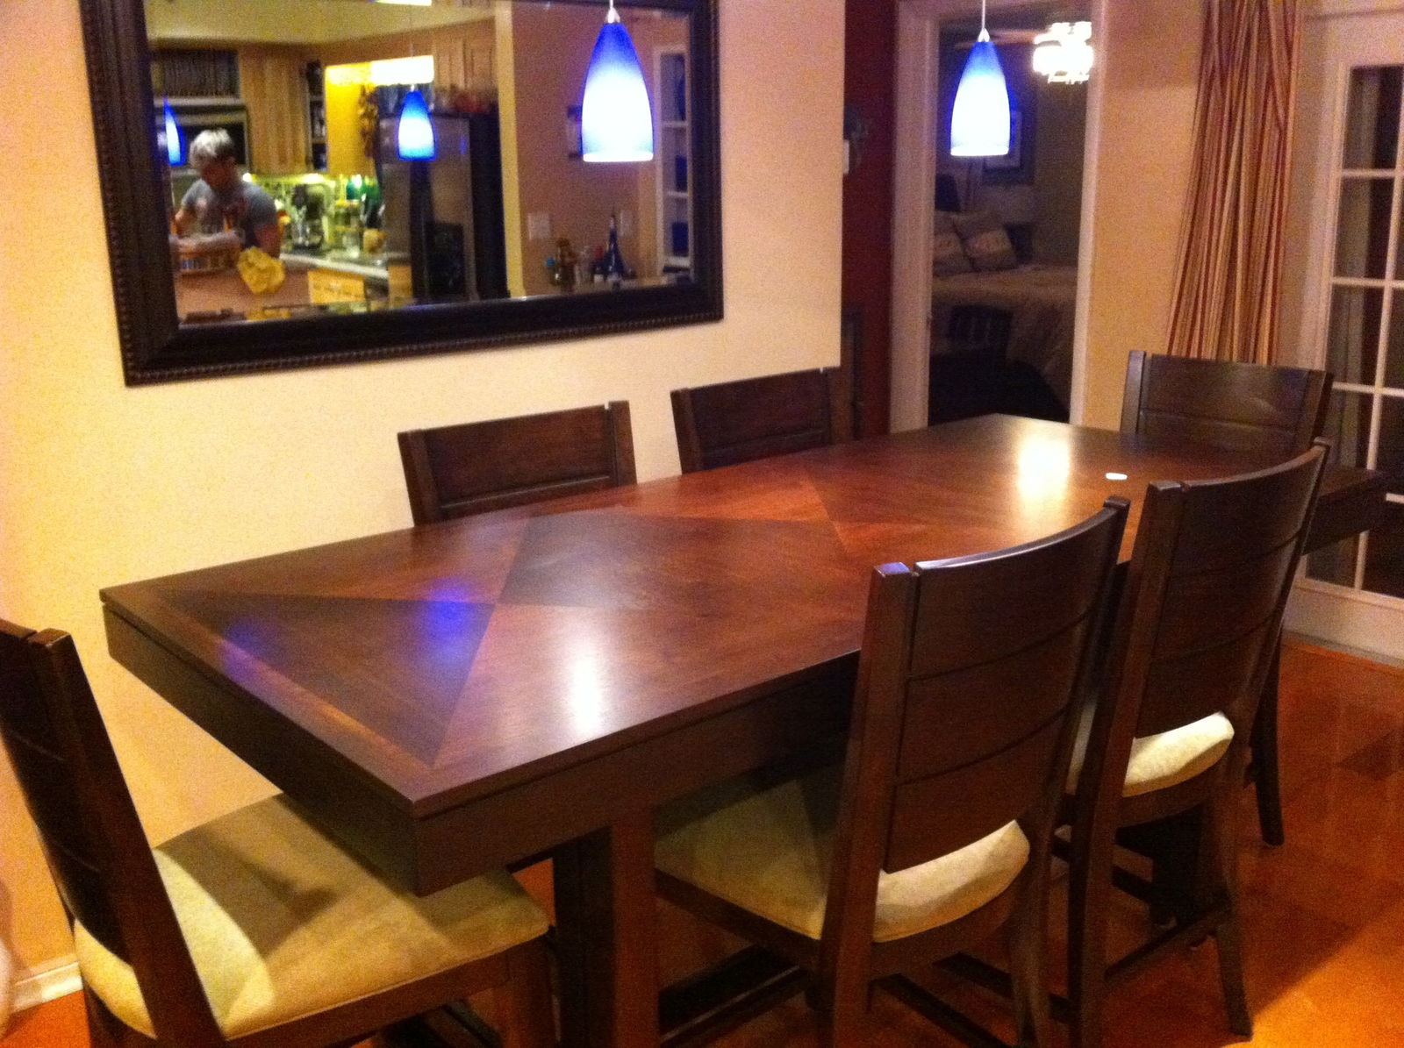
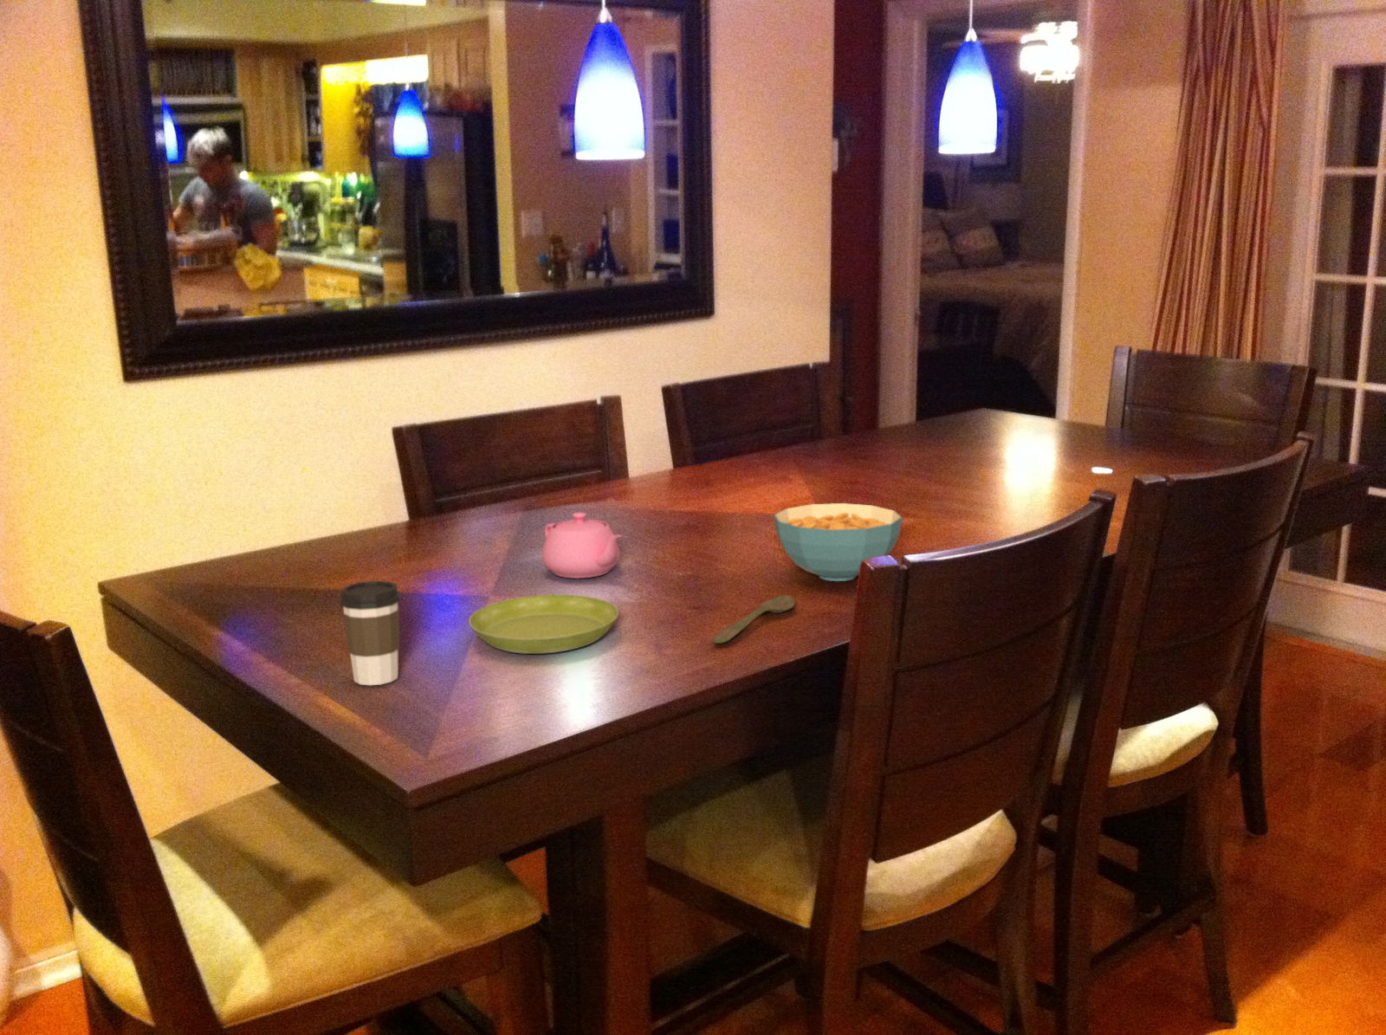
+ cereal bowl (837, 546)
+ teapot (583, 544)
+ saucer (544, 625)
+ coffee cup (373, 633)
+ spoon (752, 619)
